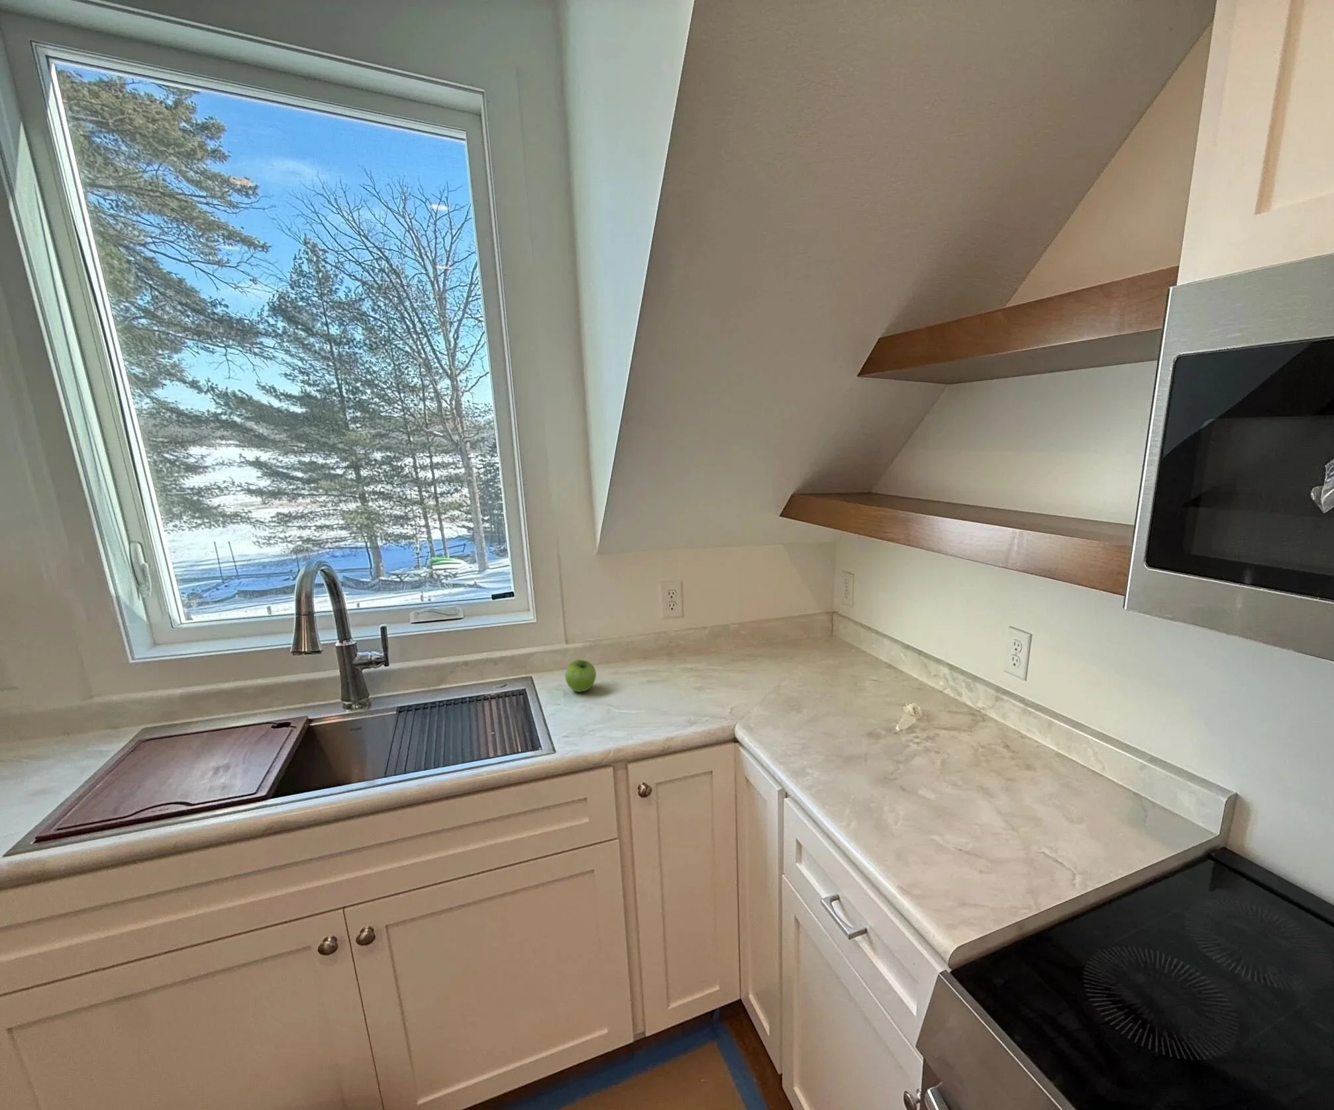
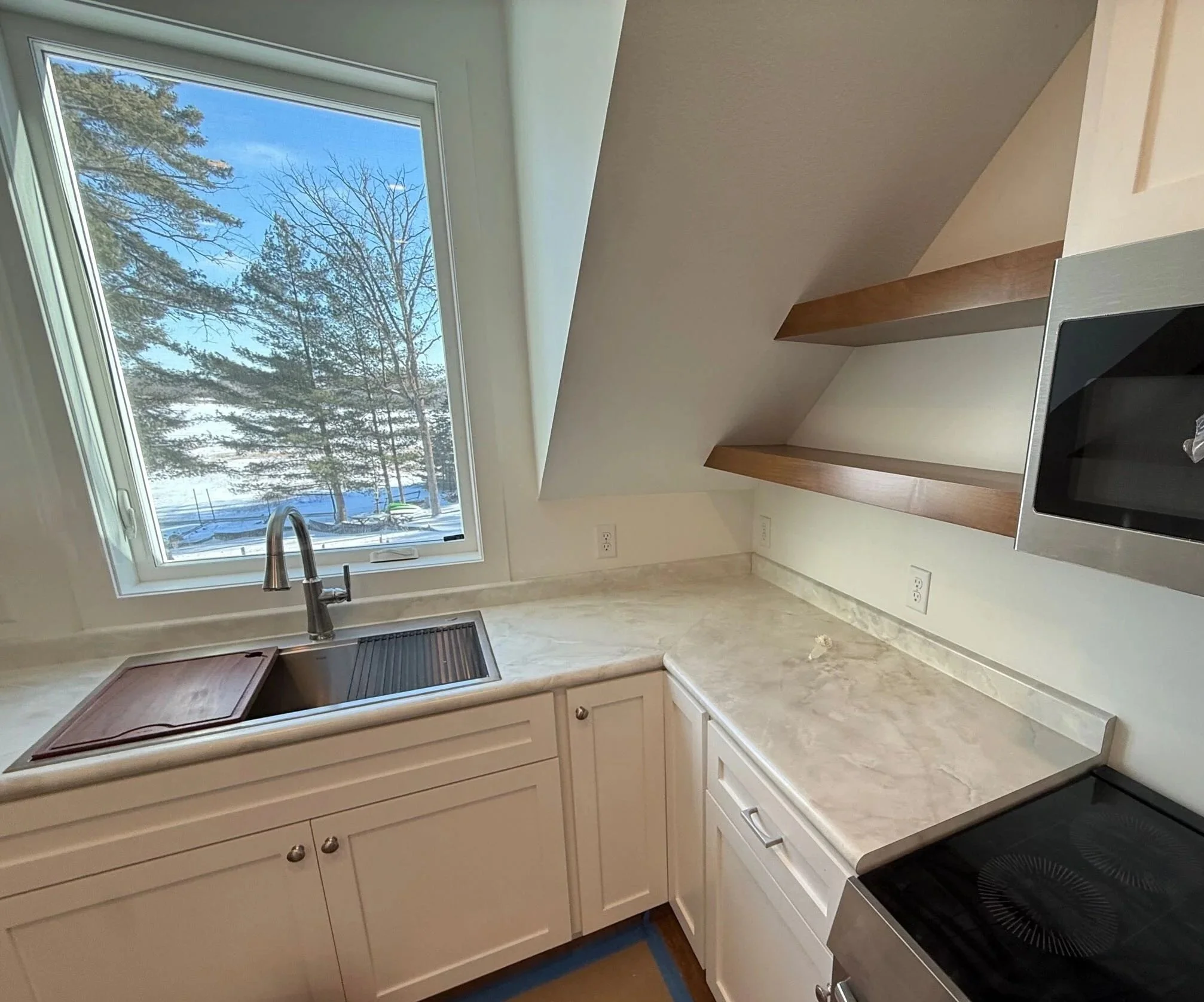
- fruit (581, 676)
